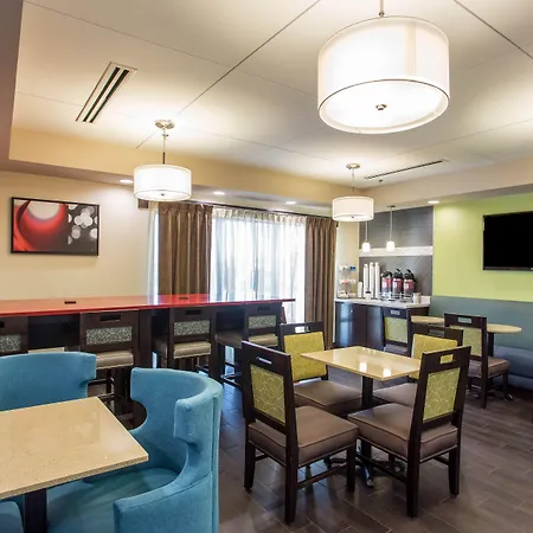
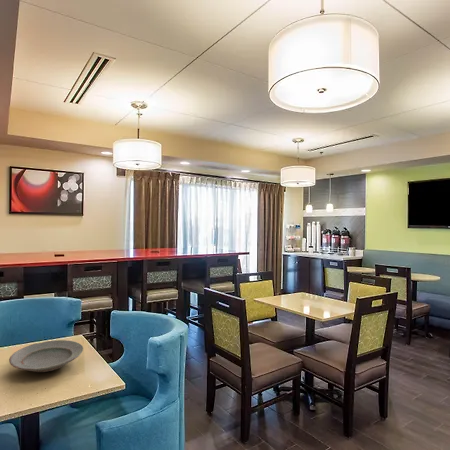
+ plate (47, 358)
